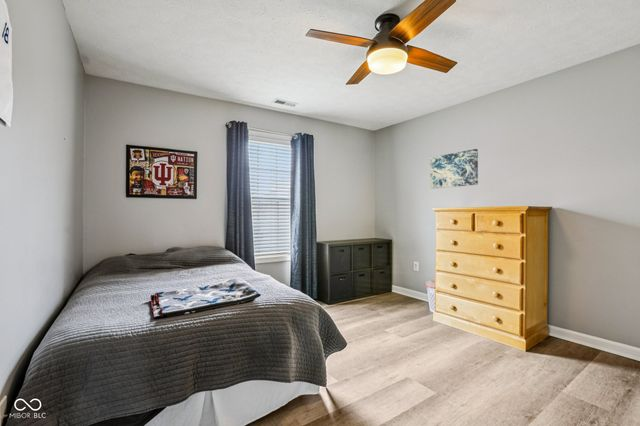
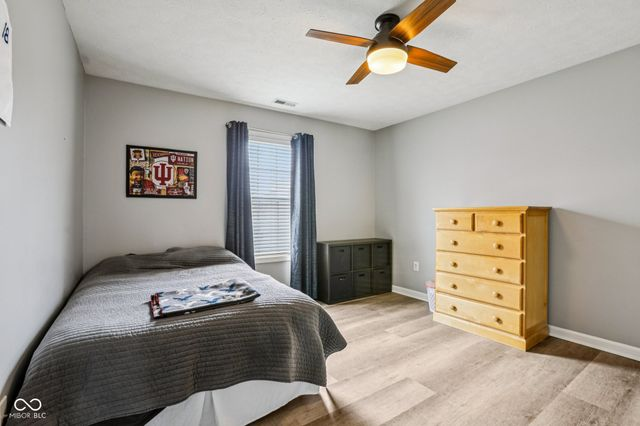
- wall art (452, 170)
